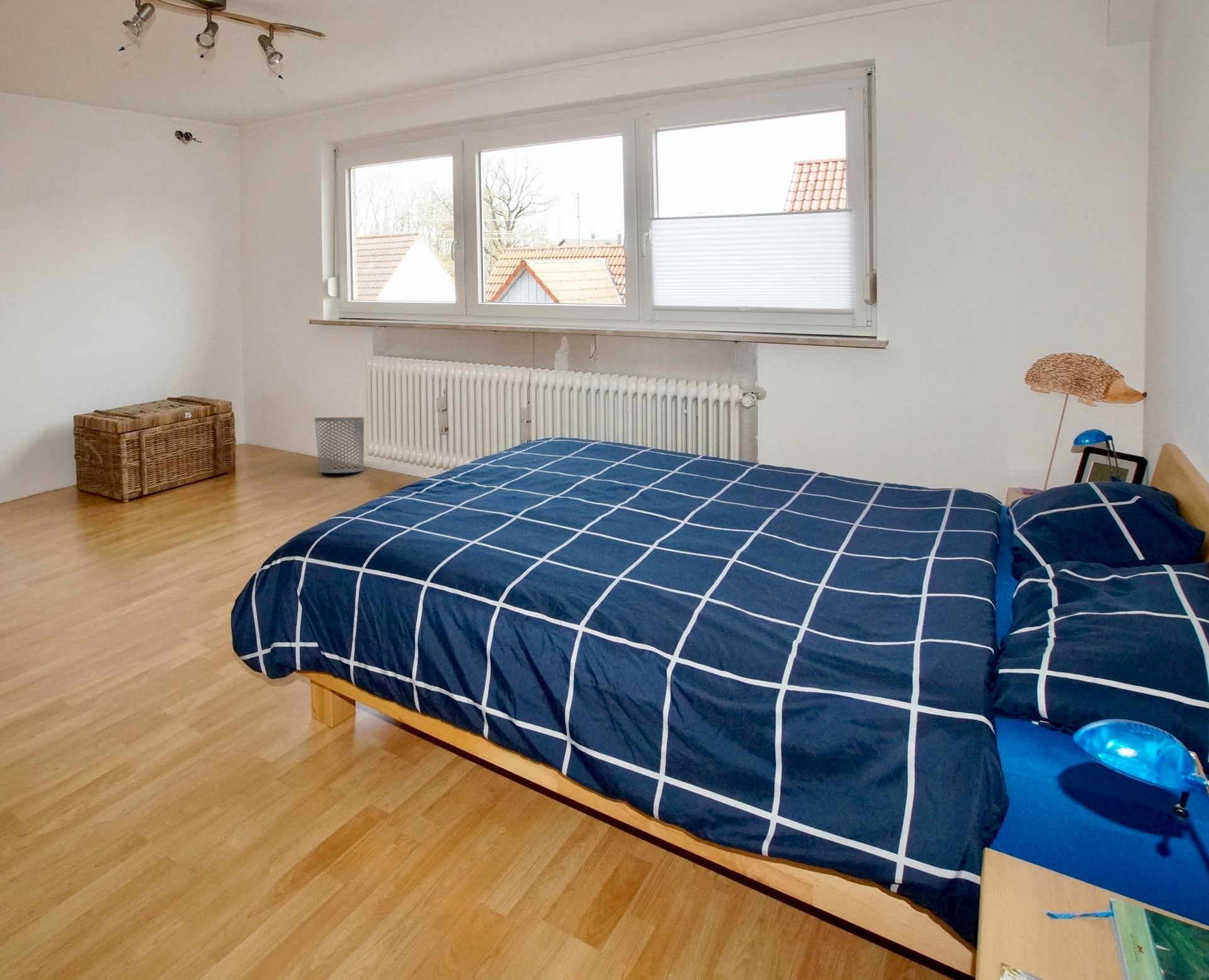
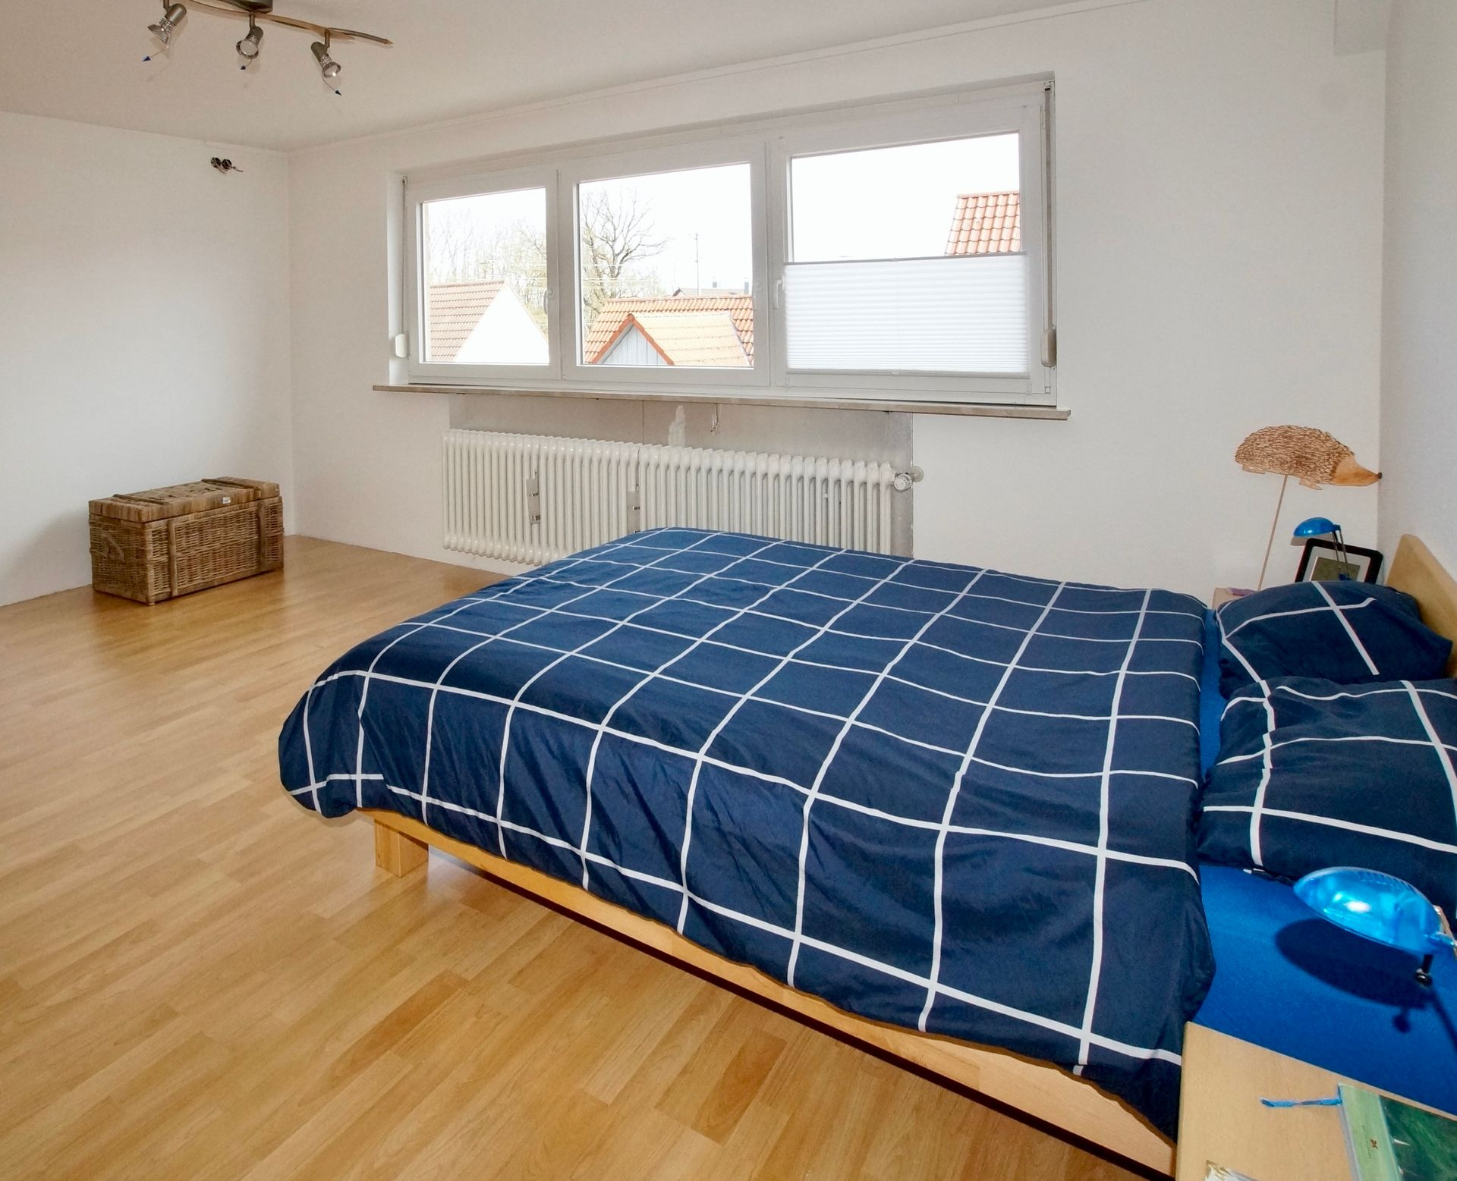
- waste bin (341, 444)
